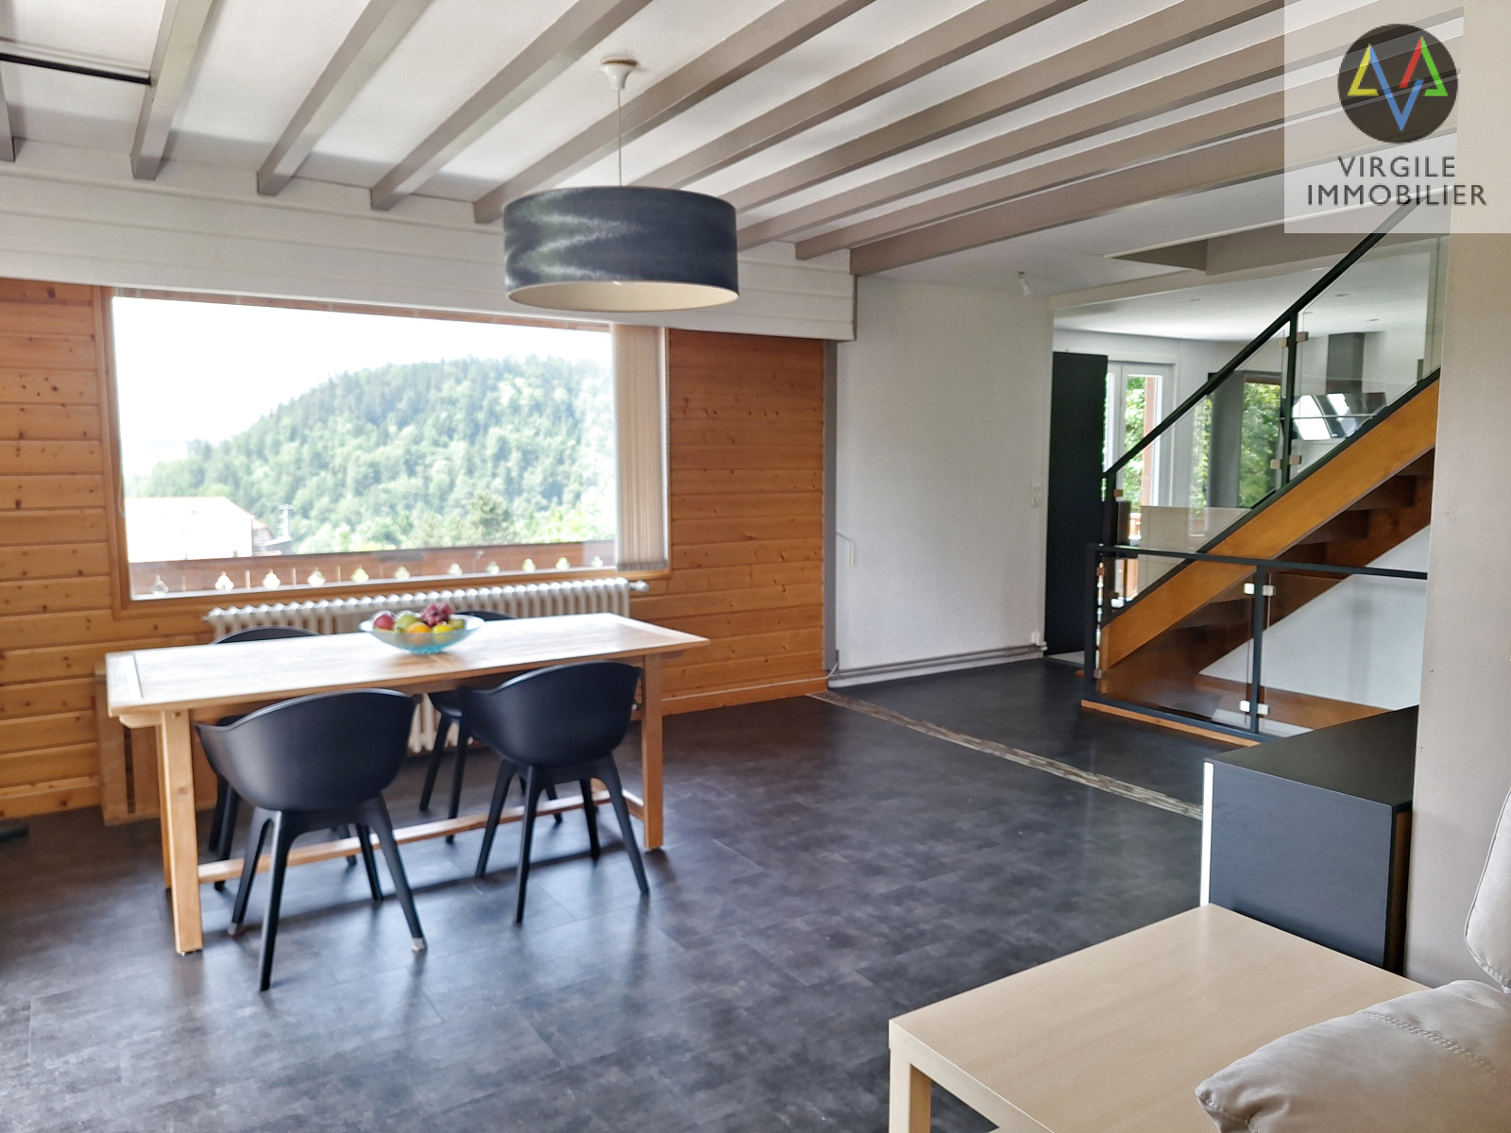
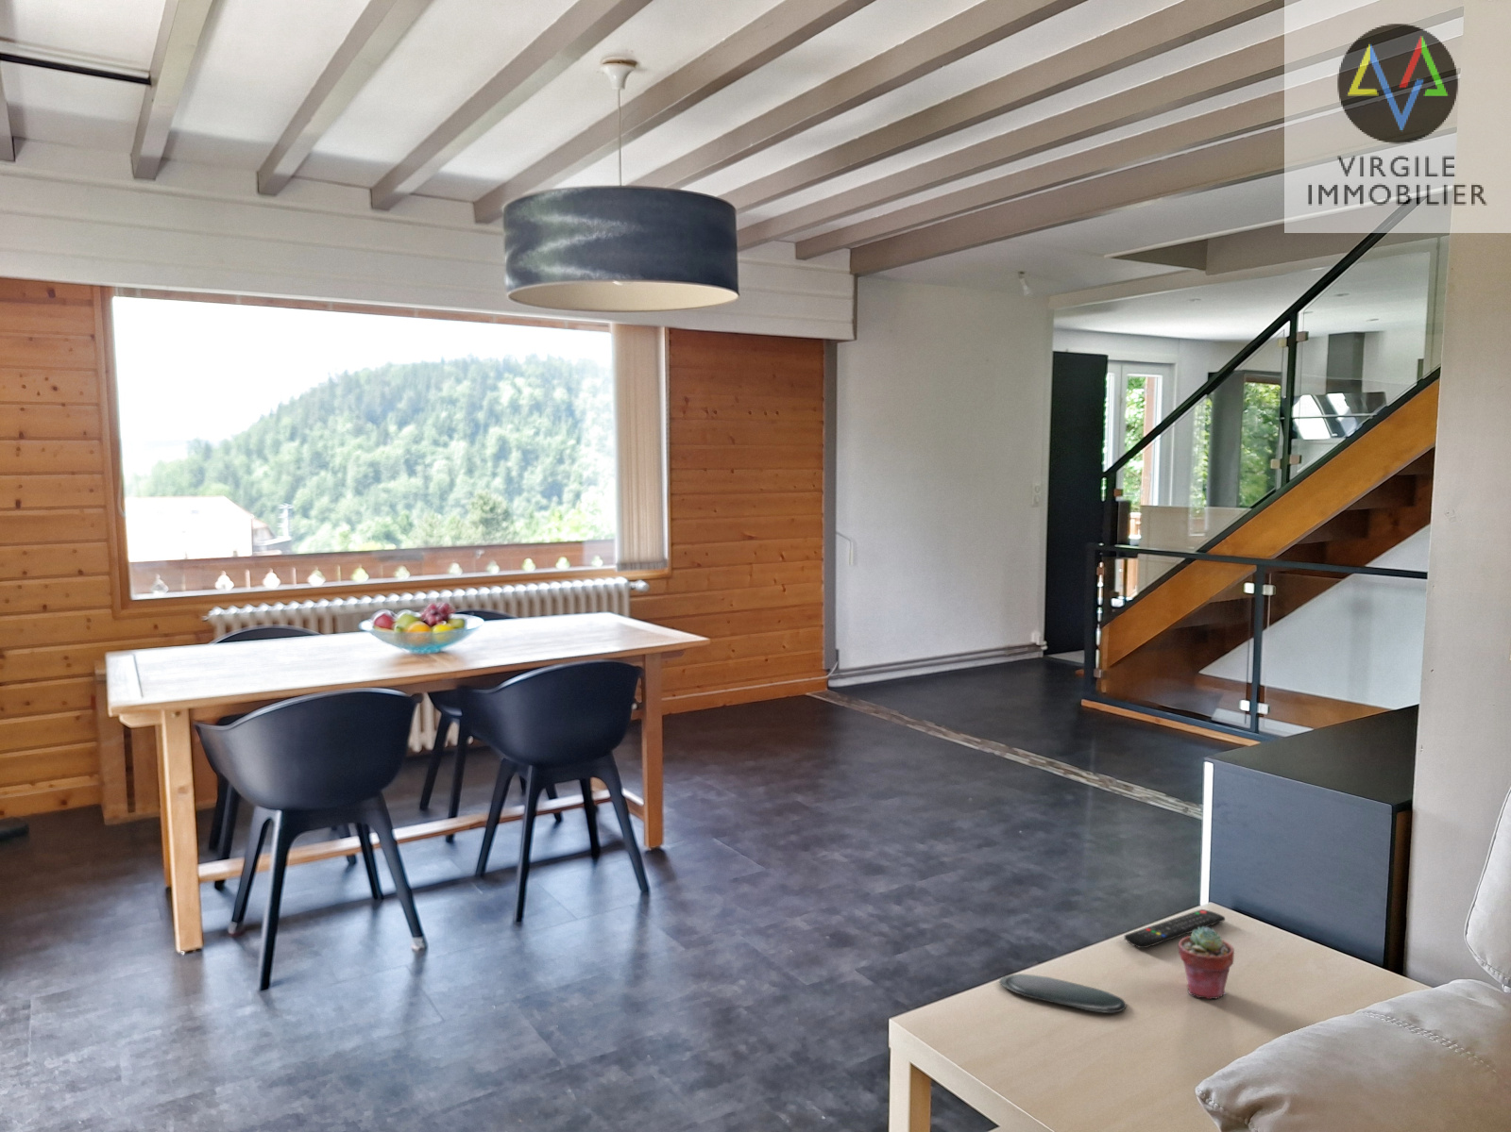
+ potted succulent (1206, 958)
+ oval tray (1061, 993)
+ remote control (1175, 929)
